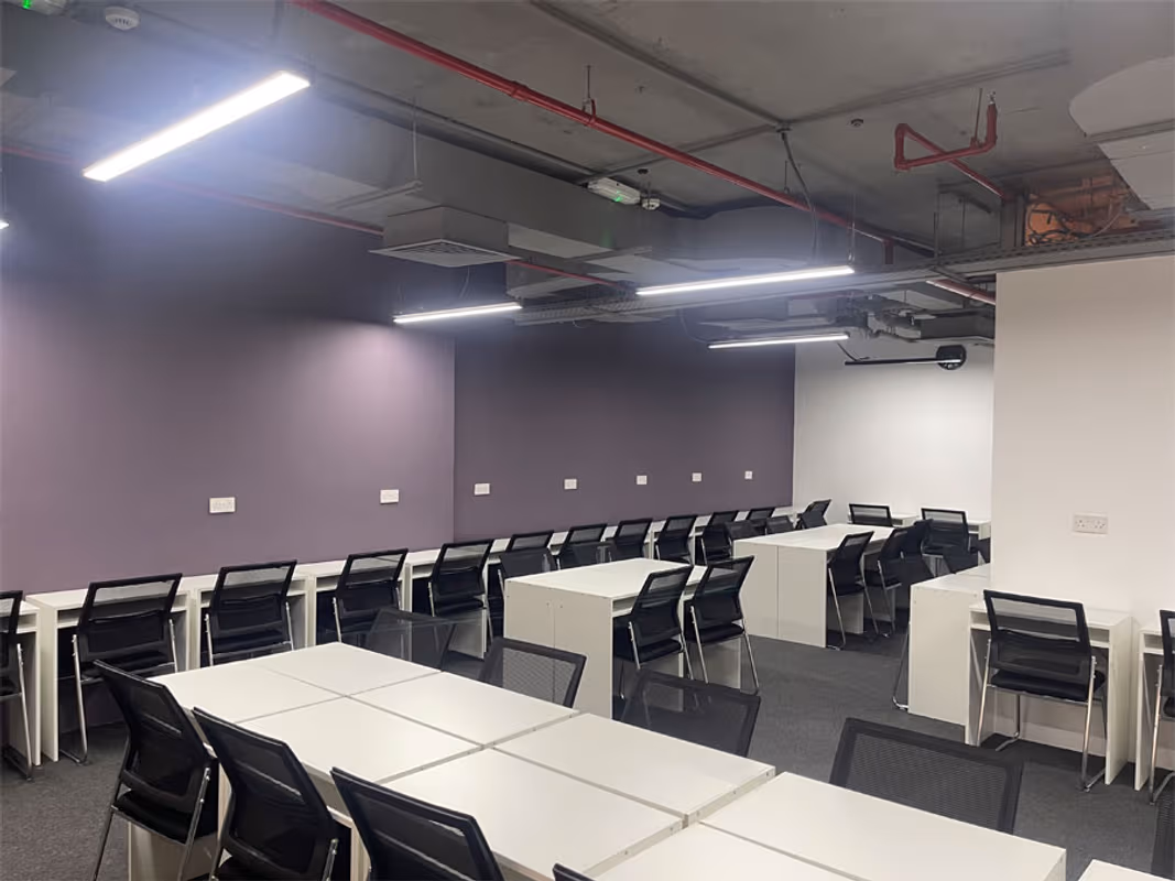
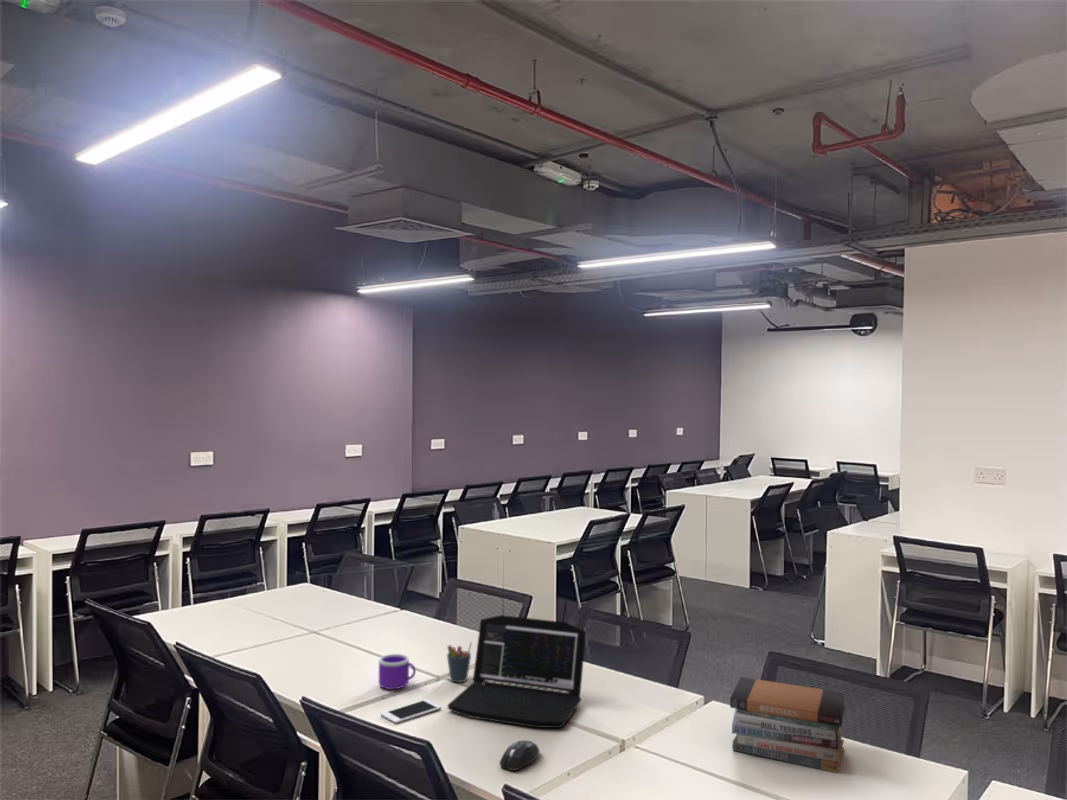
+ mug (397, 672)
+ cell phone (411, 710)
+ book stack (786, 722)
+ pen holder (458, 660)
+ laptop (518, 668)
+ mouse (521, 751)
